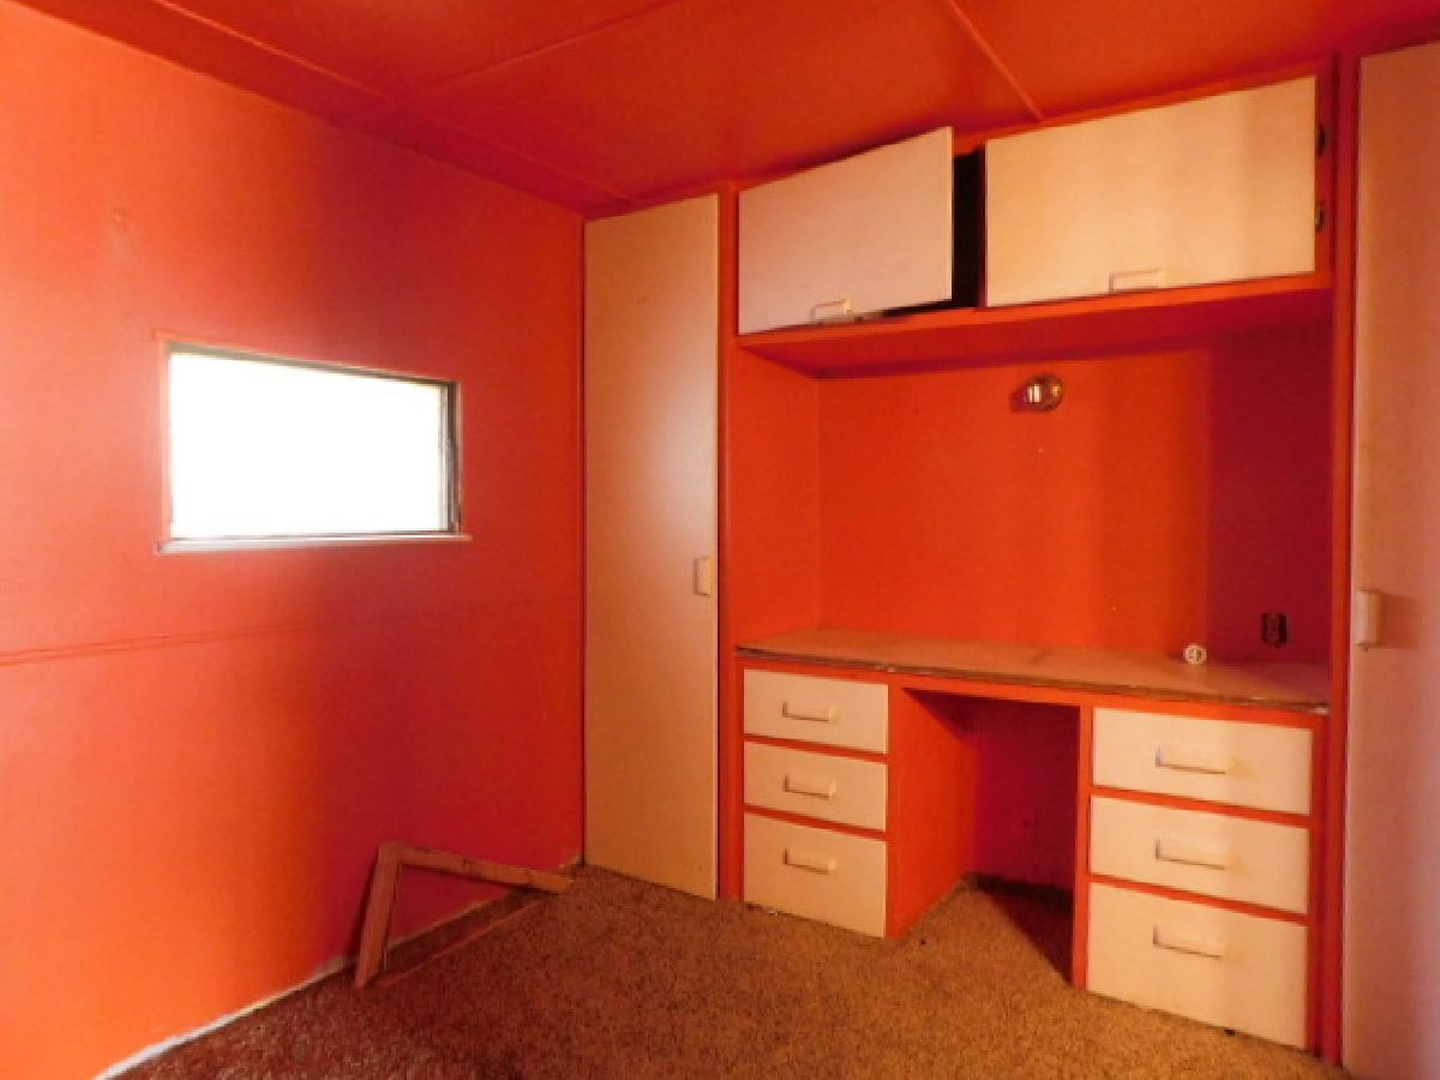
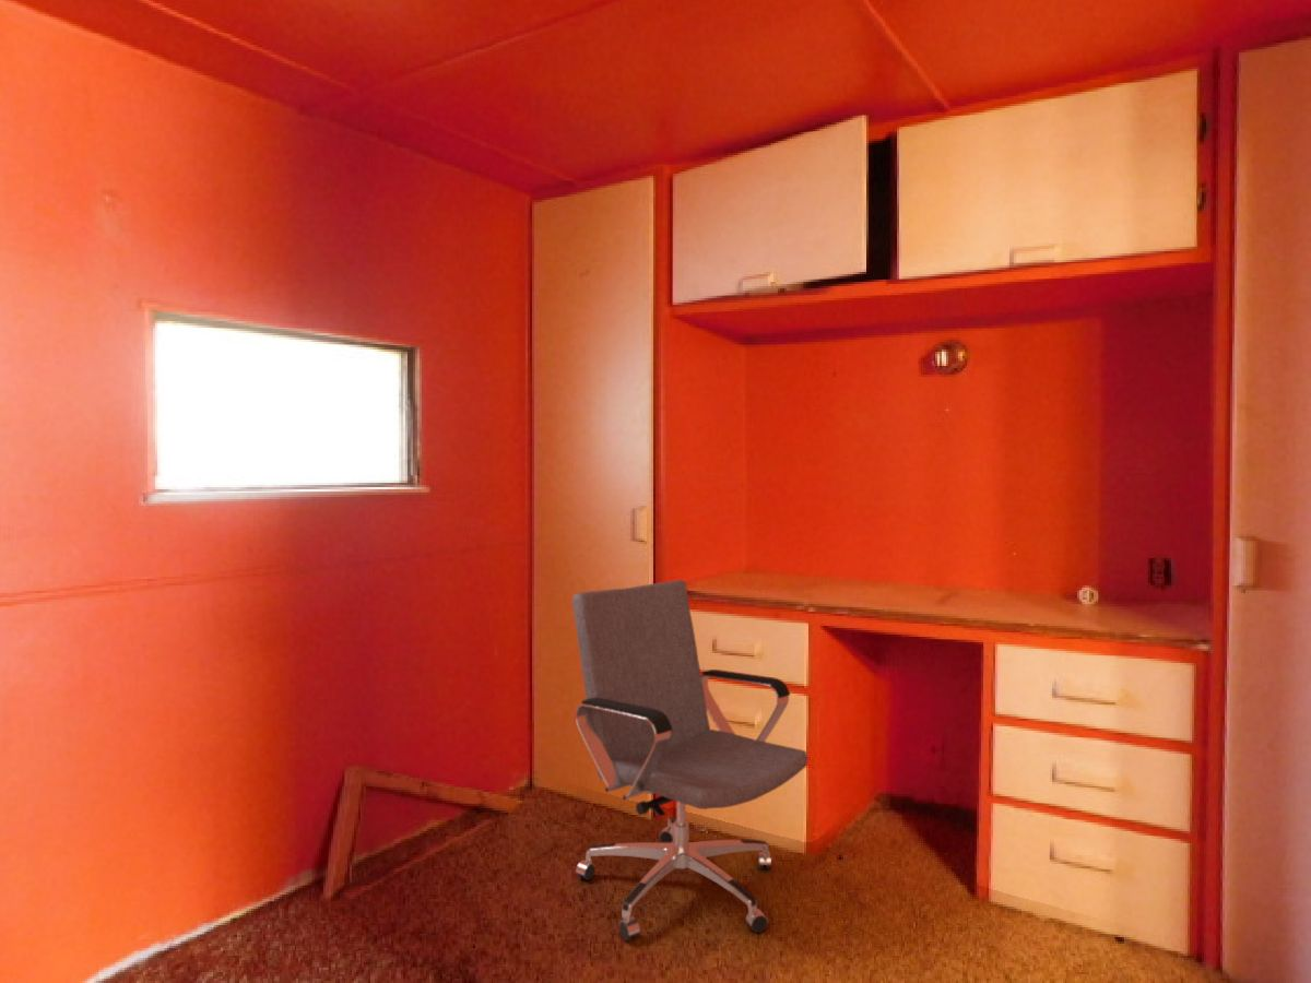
+ office chair (686, 743)
